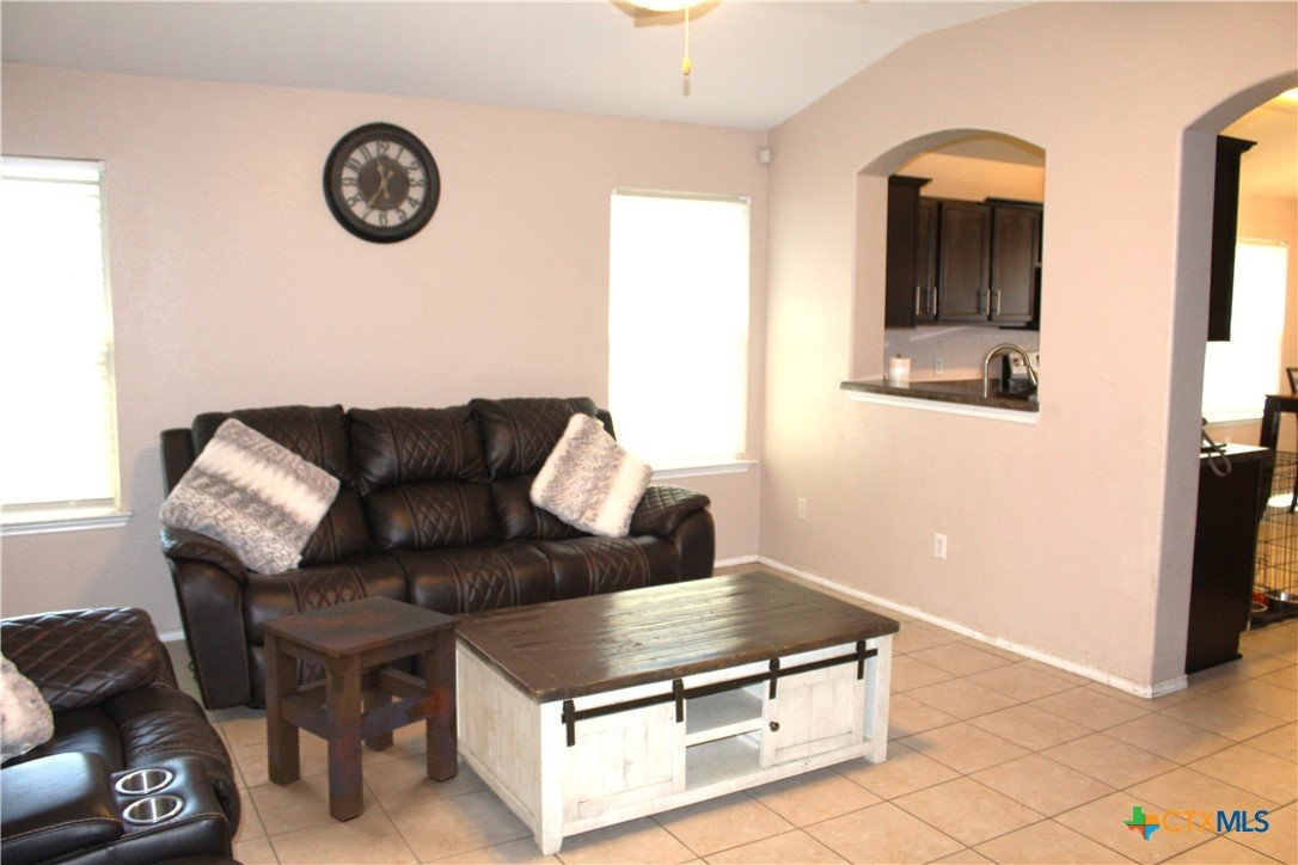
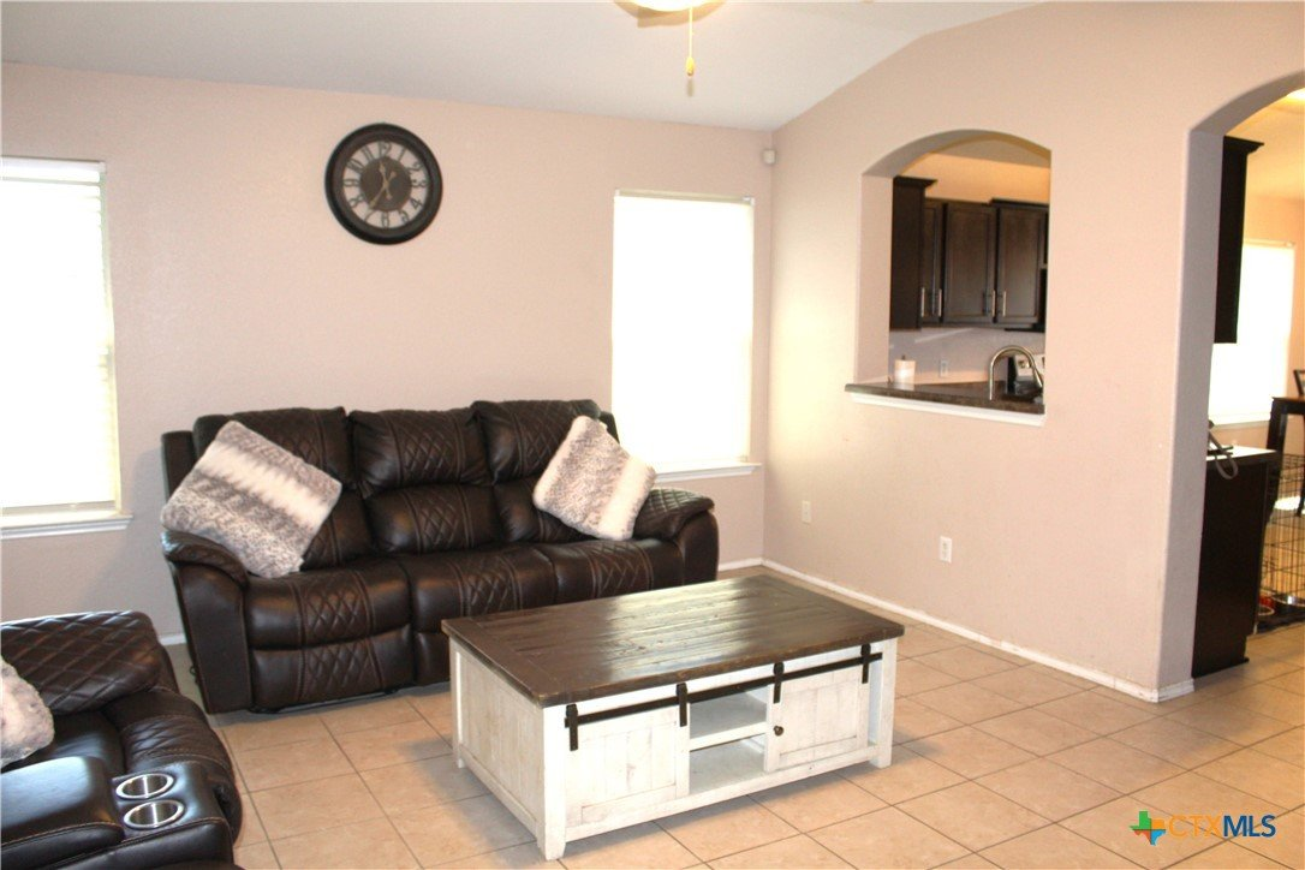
- side table (360, 699)
